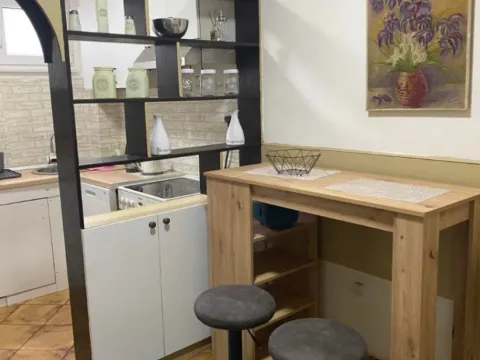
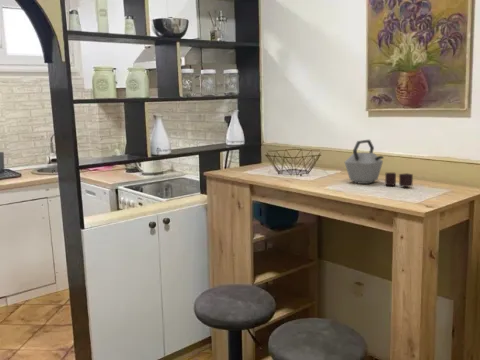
+ kettle (379, 162)
